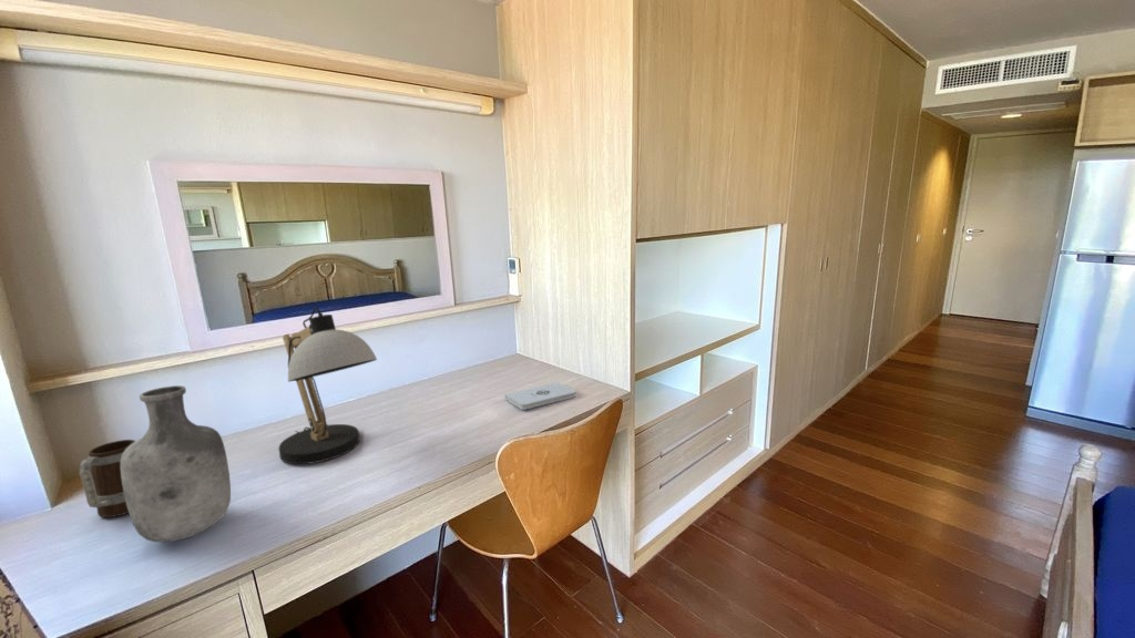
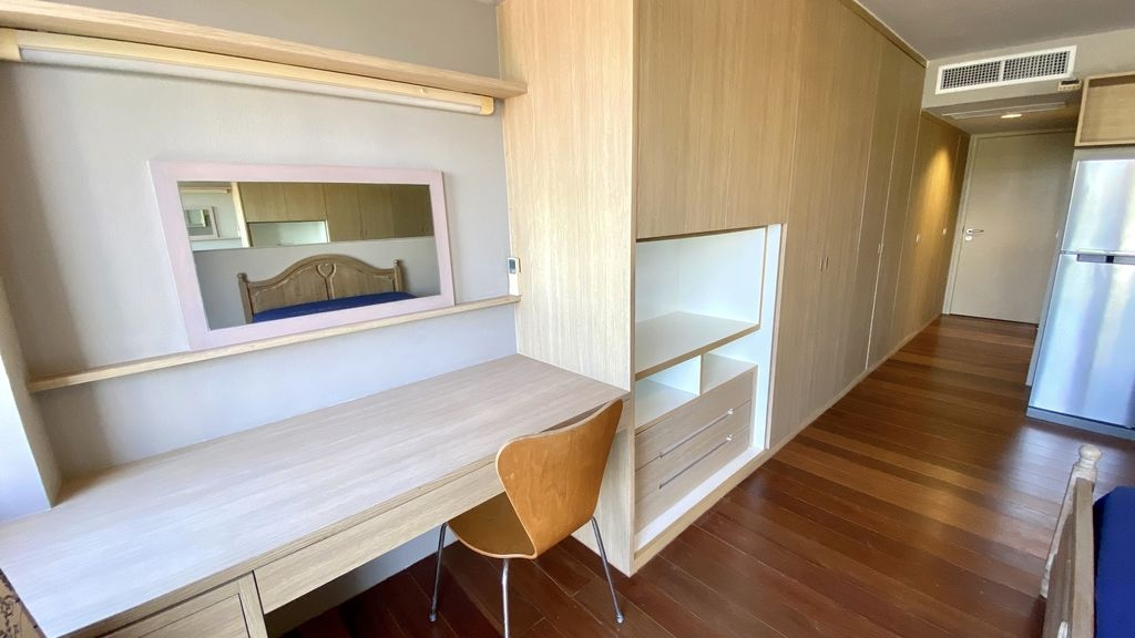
- vase (175, 462)
- notepad (541, 394)
- mug (111, 481)
- desk lamp (314, 380)
